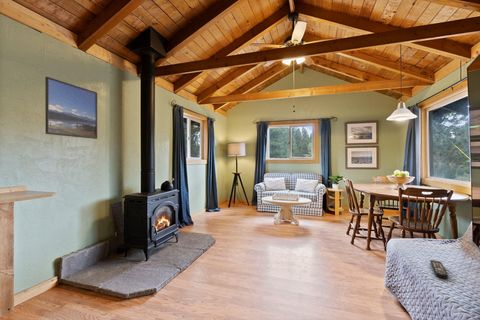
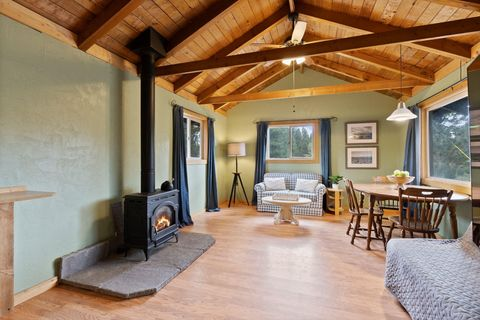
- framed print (74, 111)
- remote control (438, 268)
